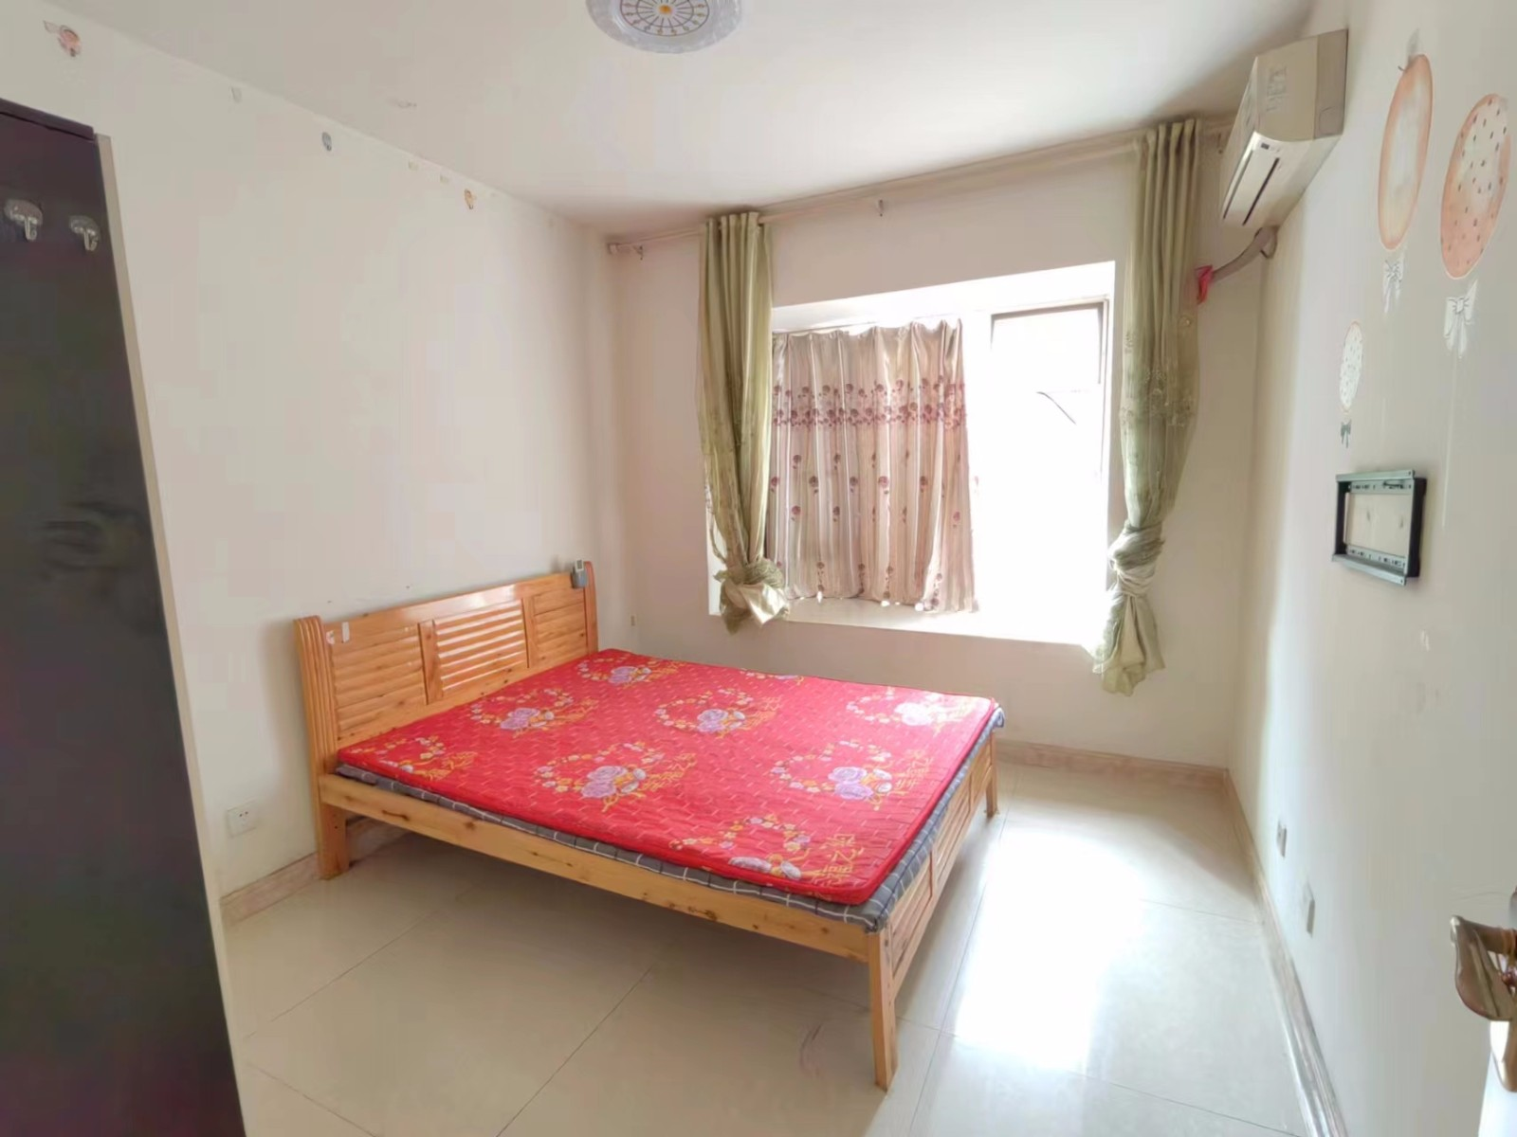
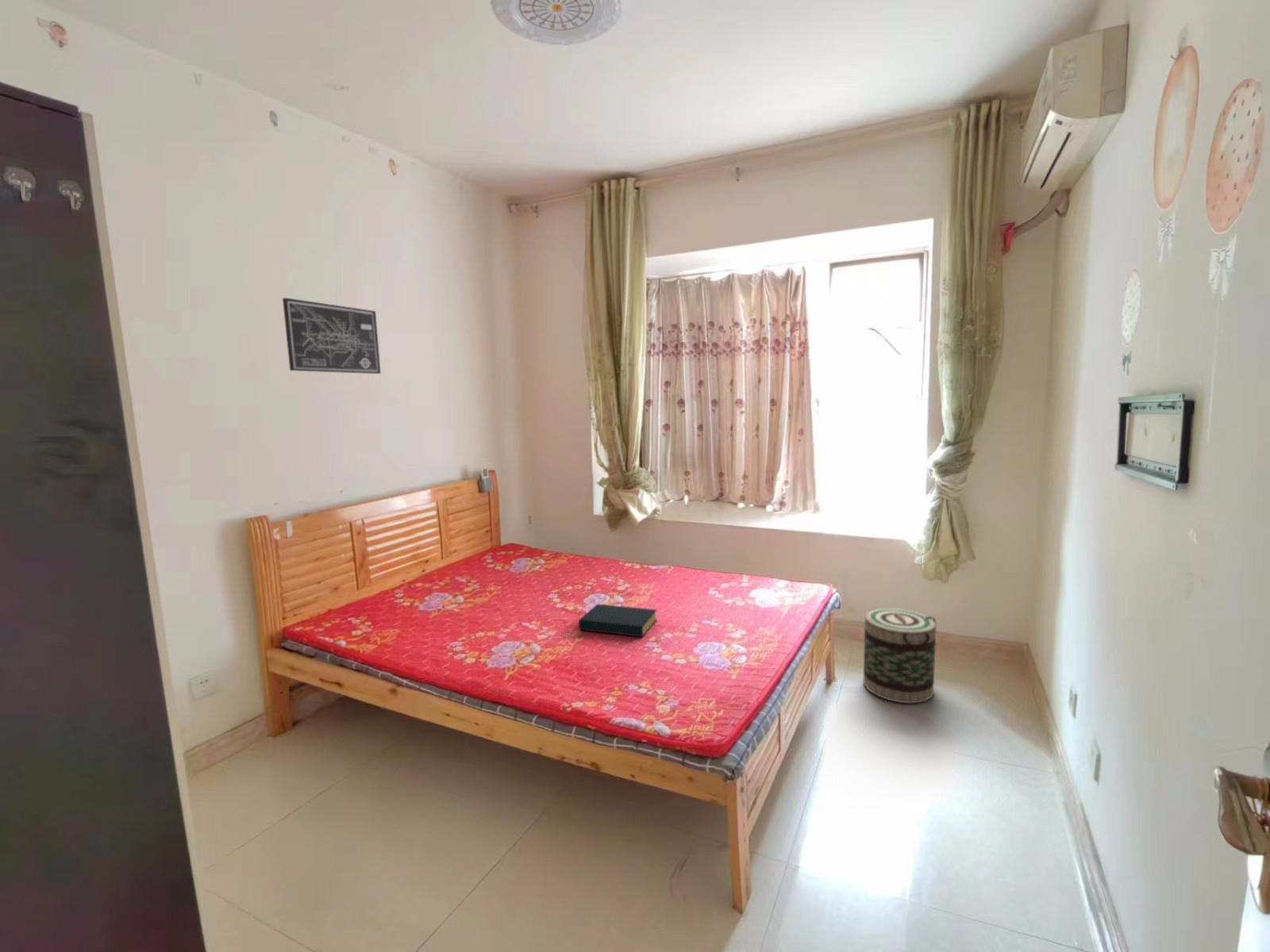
+ hardback book (618, 620)
+ wall art (335, 339)
+ basket (901, 651)
